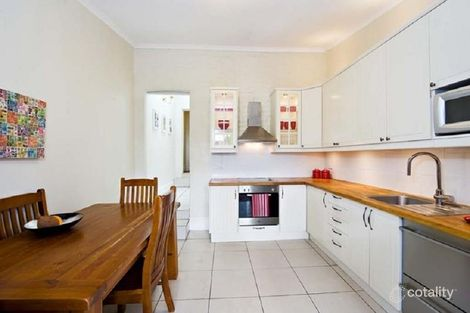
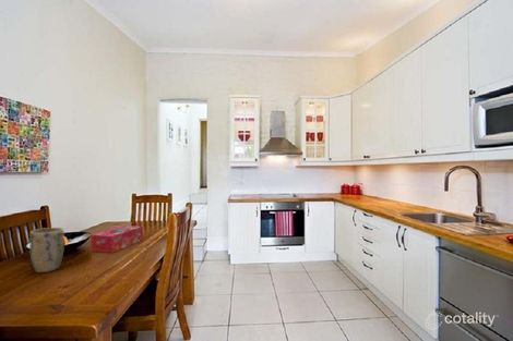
+ tissue box (118, 238)
+ plant pot (47, 249)
